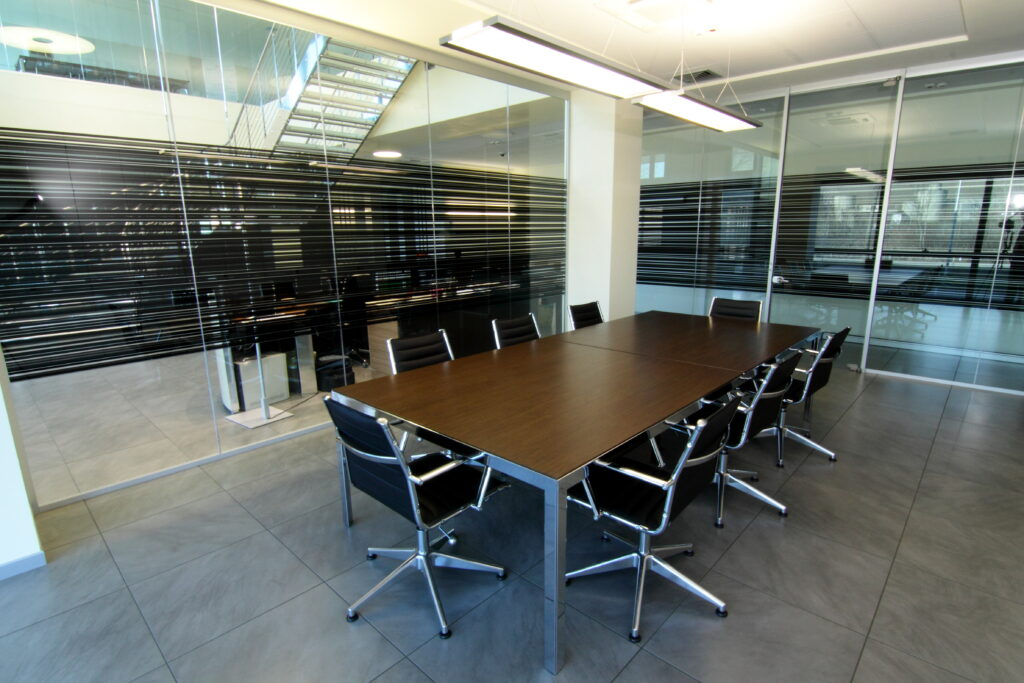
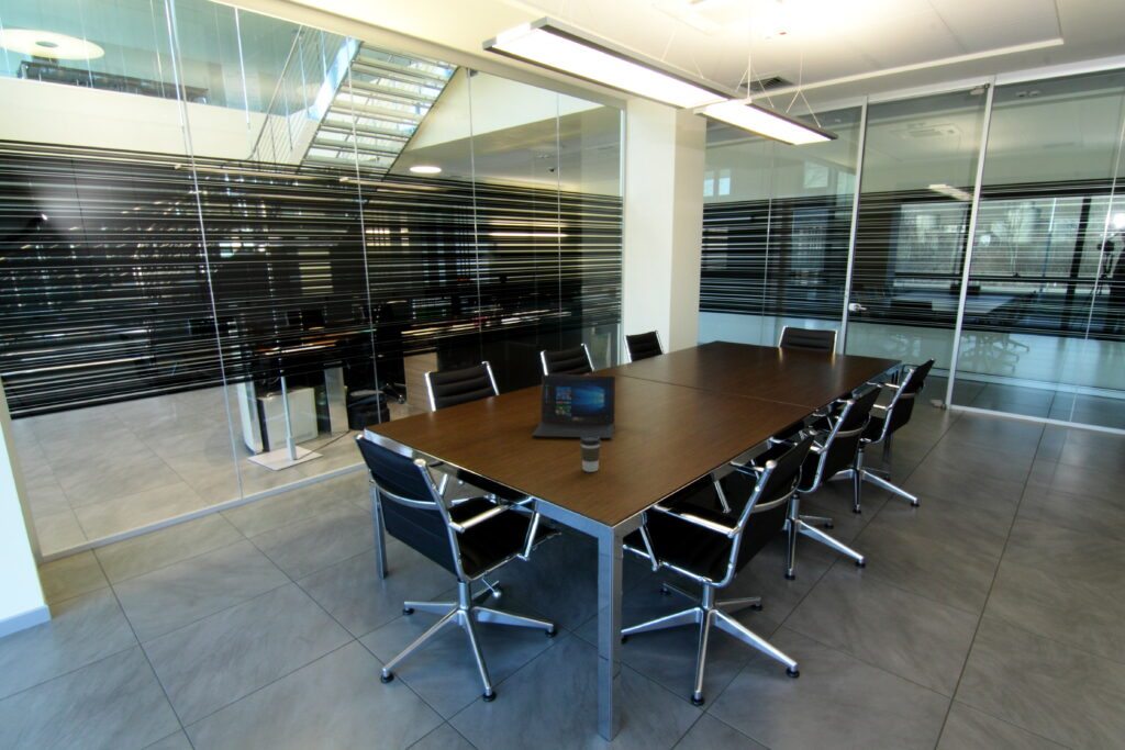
+ coffee cup (590, 454)
+ laptop (575, 405)
